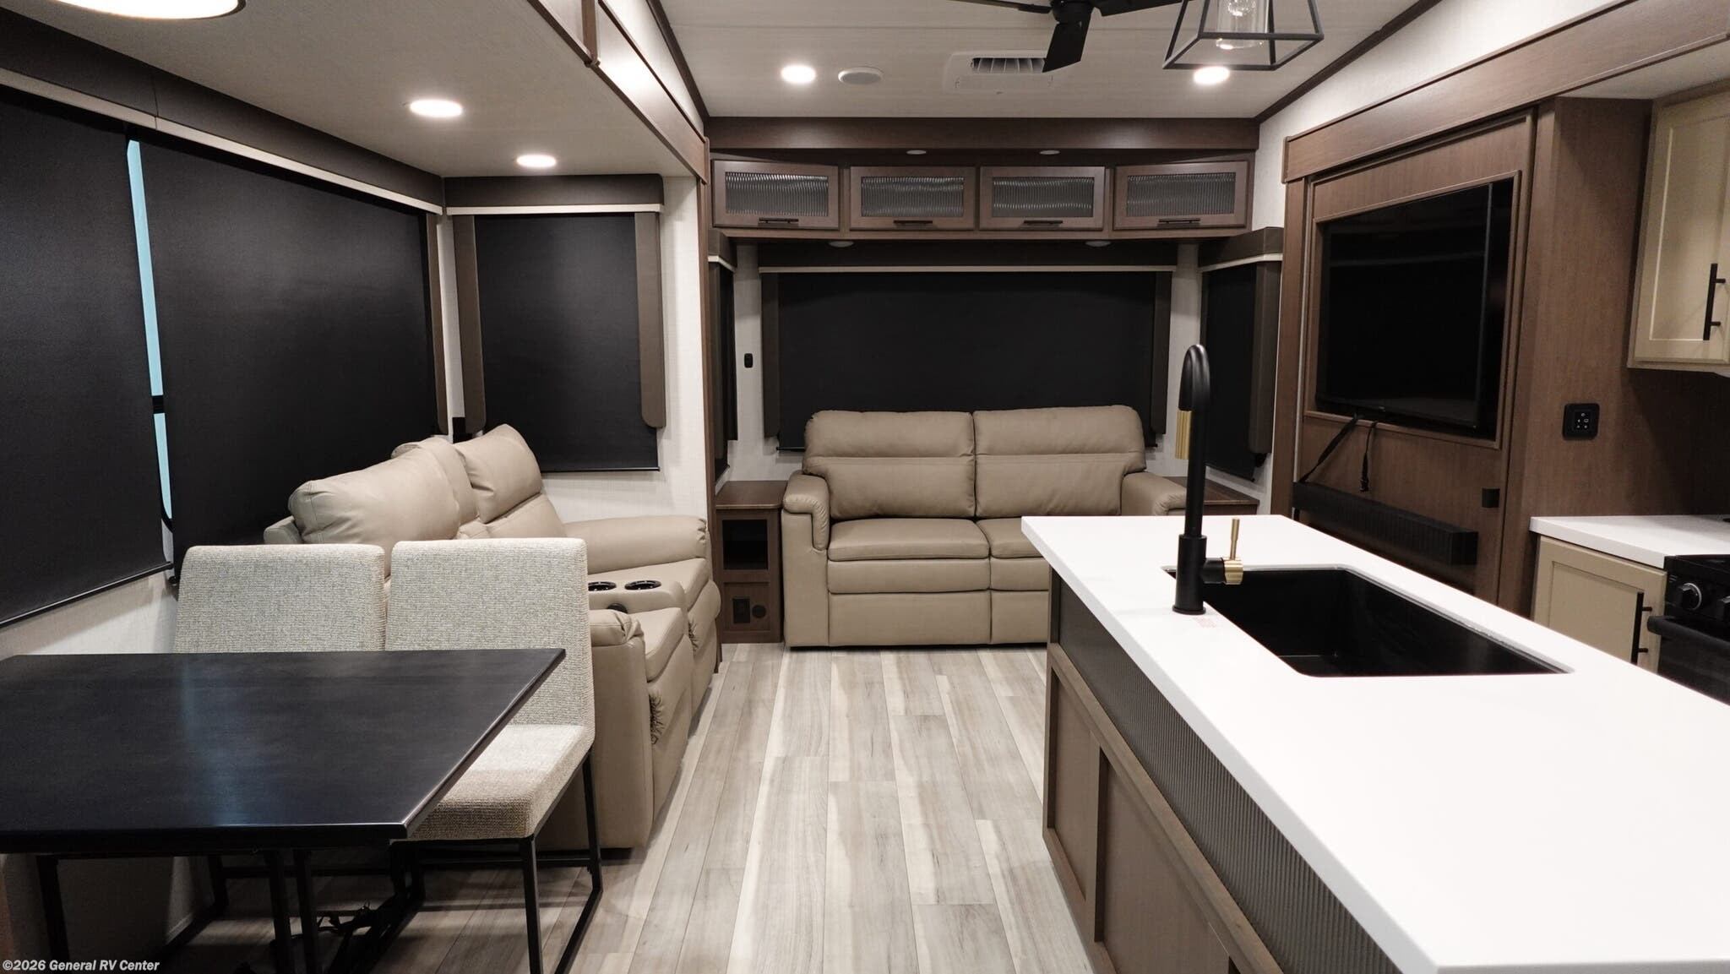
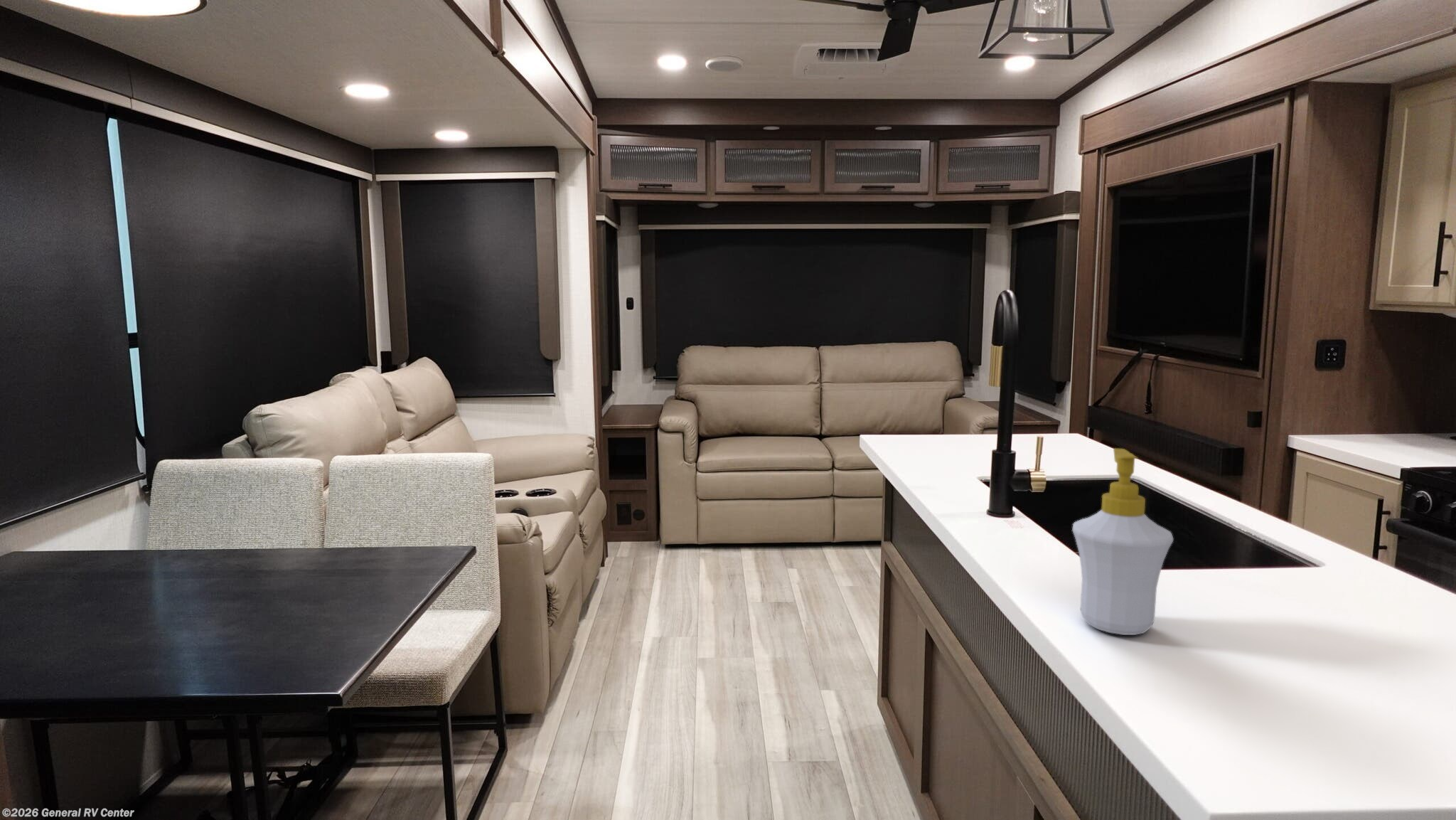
+ soap bottle (1120, 540)
